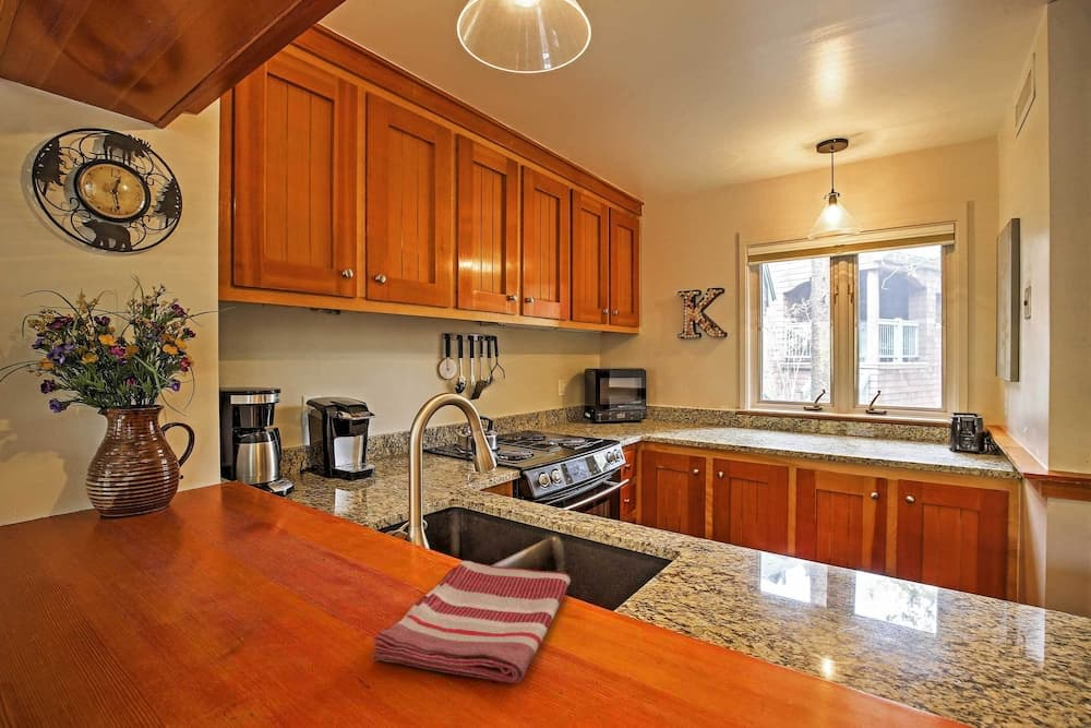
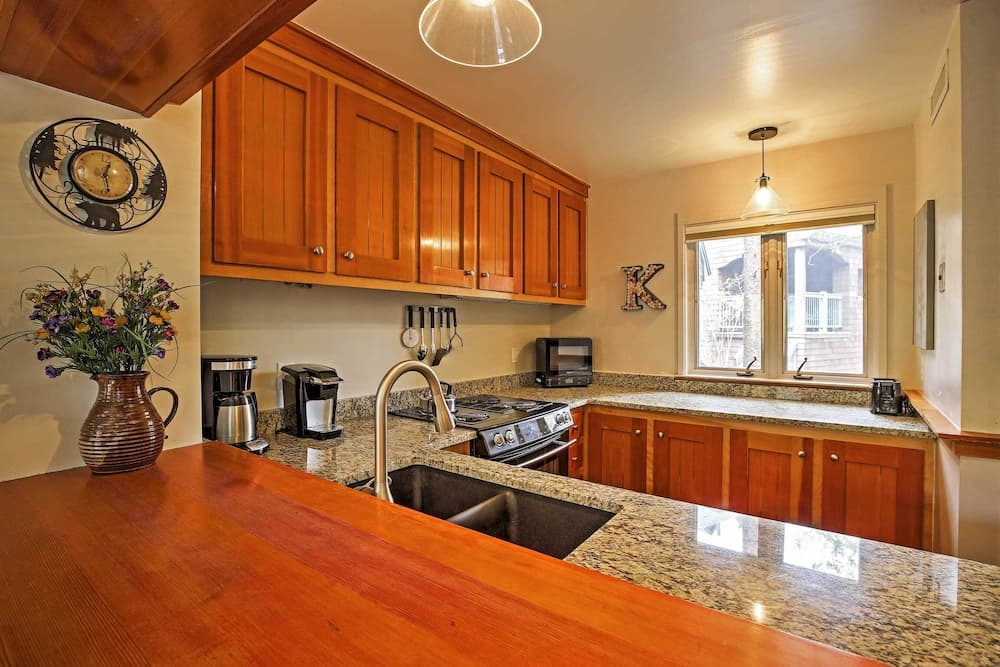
- dish towel (485, 607)
